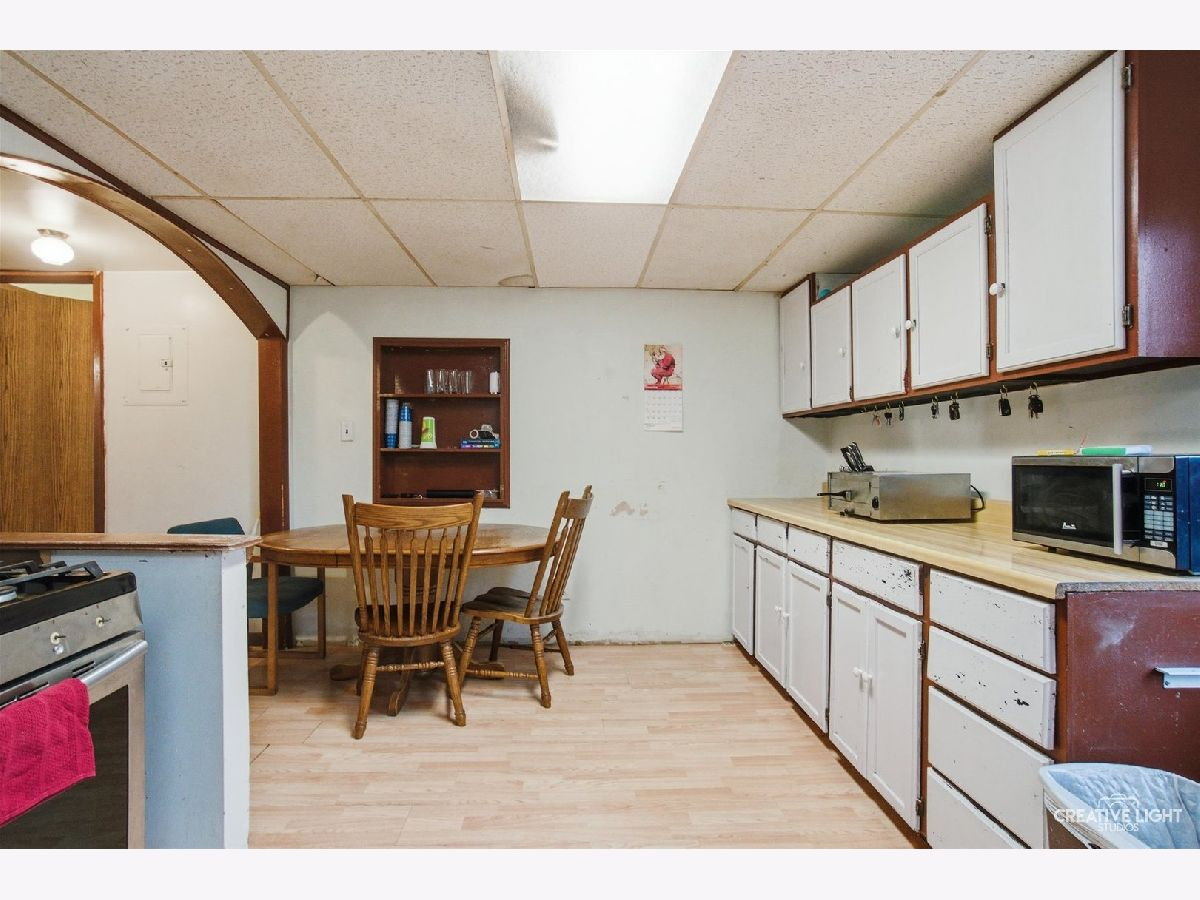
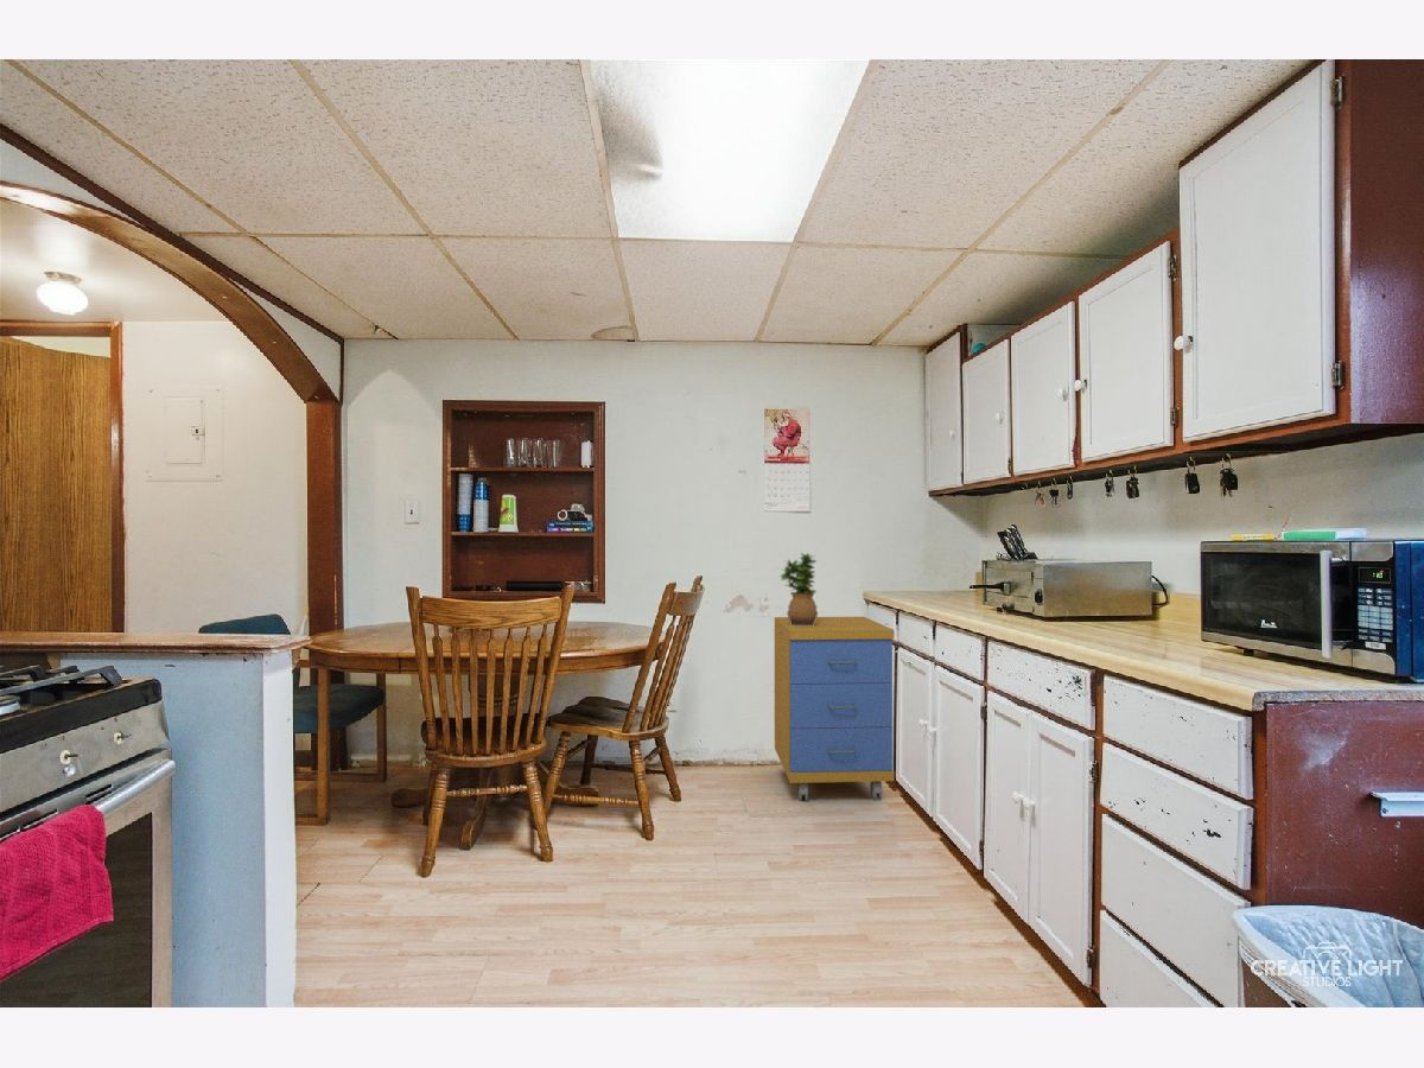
+ potted plant (800, 587)
+ storage cabinet (829, 704)
